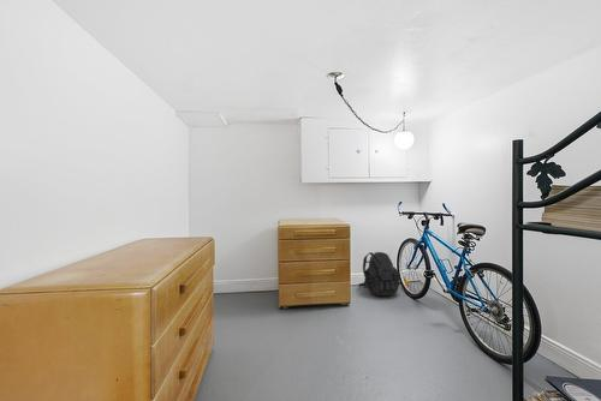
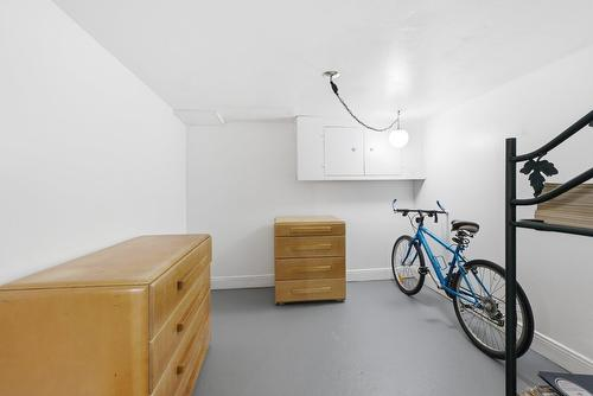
- backpack (379, 271)
